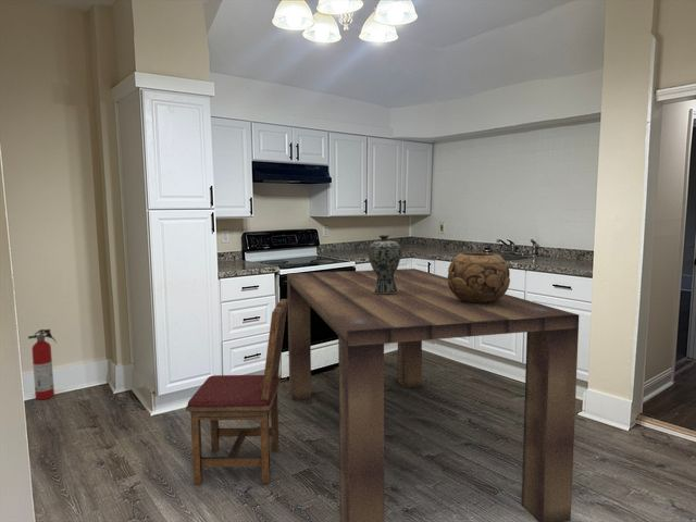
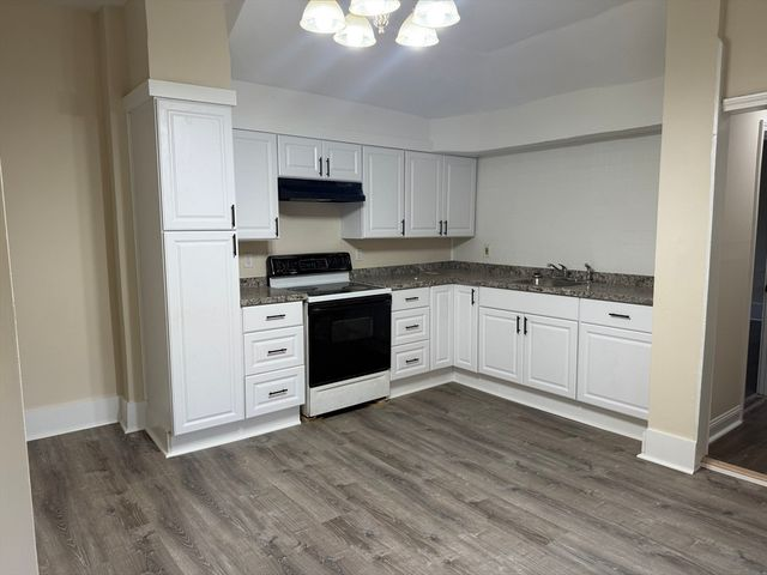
- fire extinguisher (44, 362)
- vase (384, 263)
- decorative bowl (477, 276)
- dining chair (241, 385)
- dining table (398, 365)
